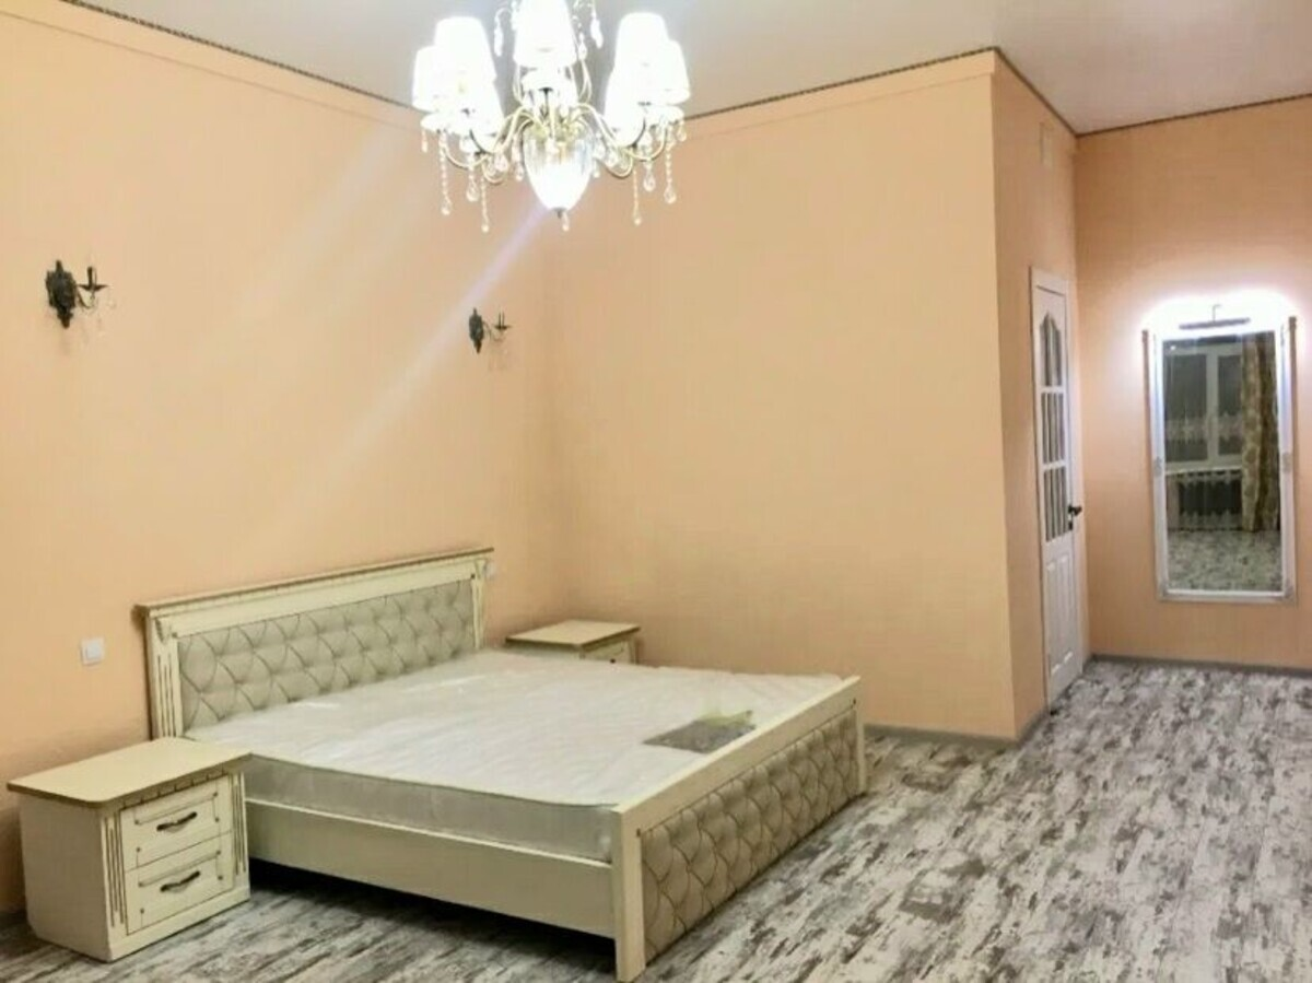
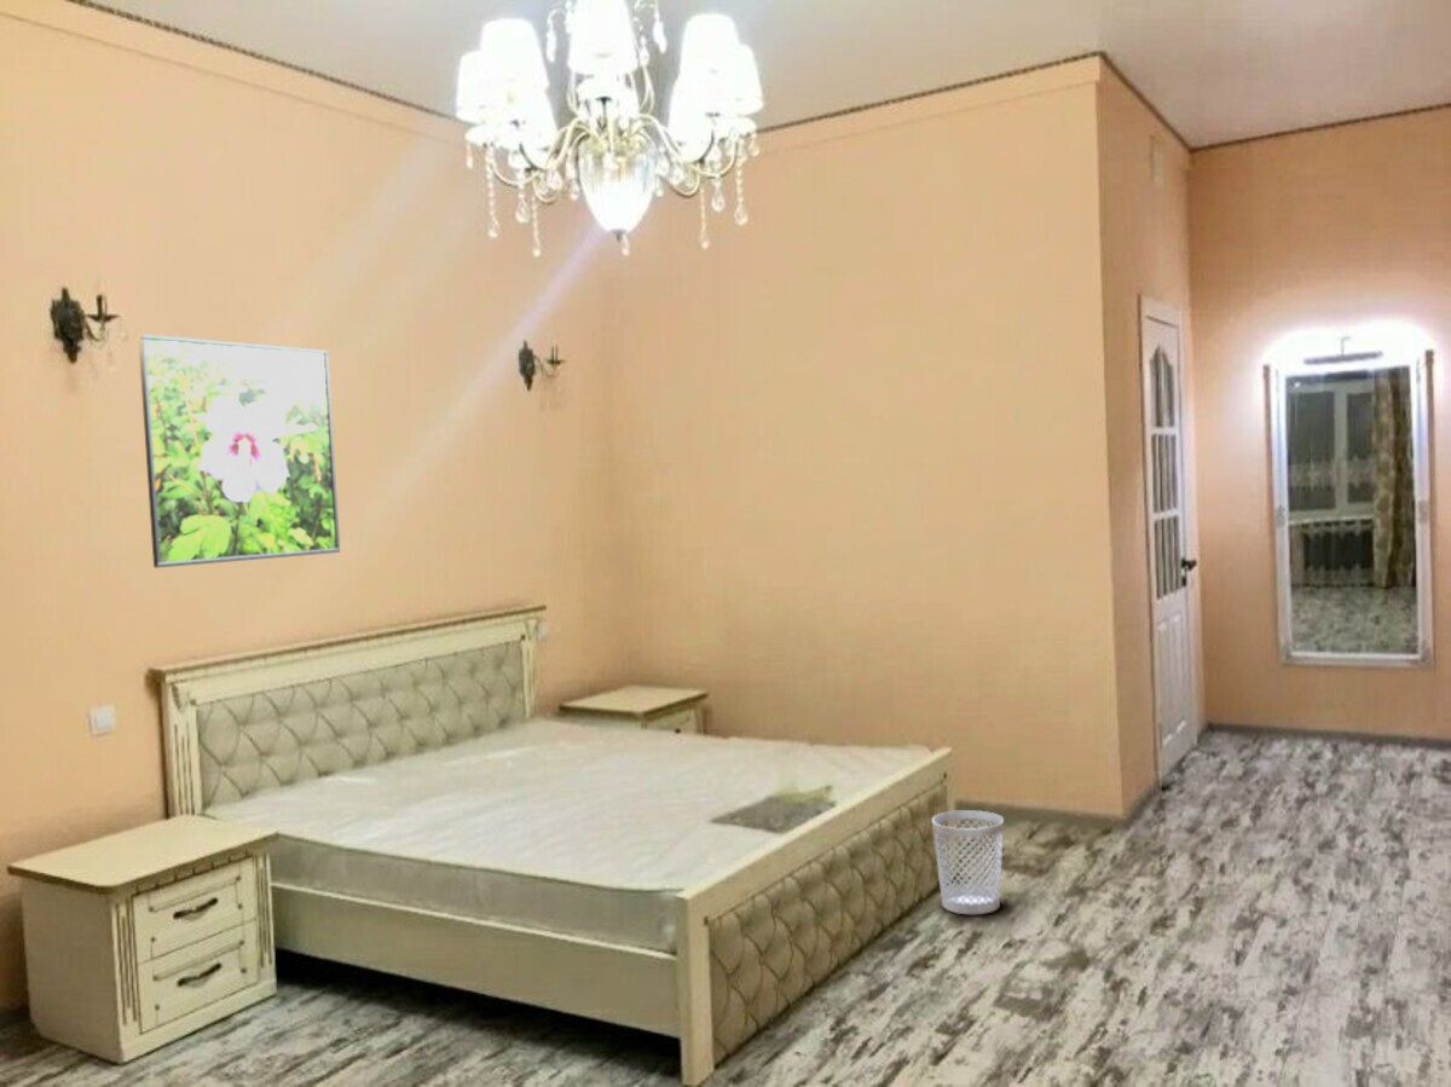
+ wastebasket (970, 862)
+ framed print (247, 451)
